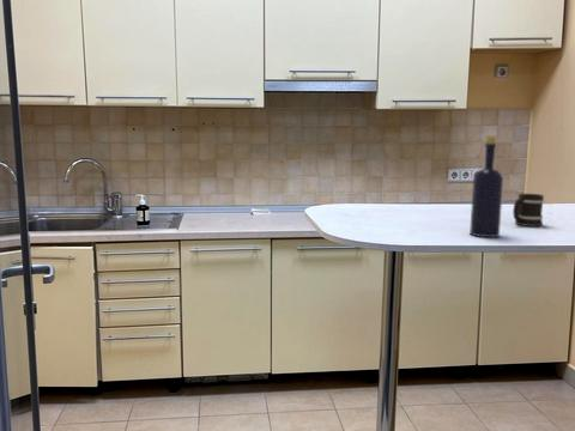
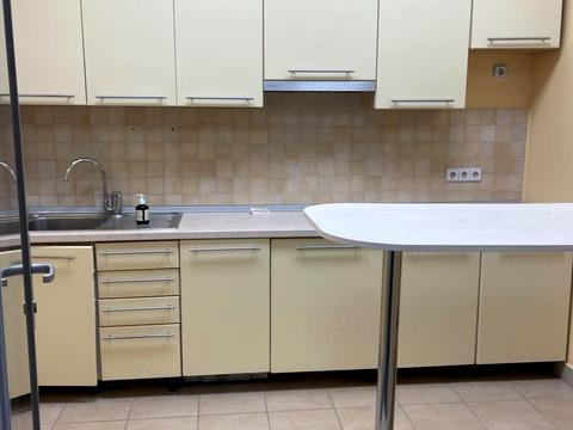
- mug (526, 210)
- bottle (488, 186)
